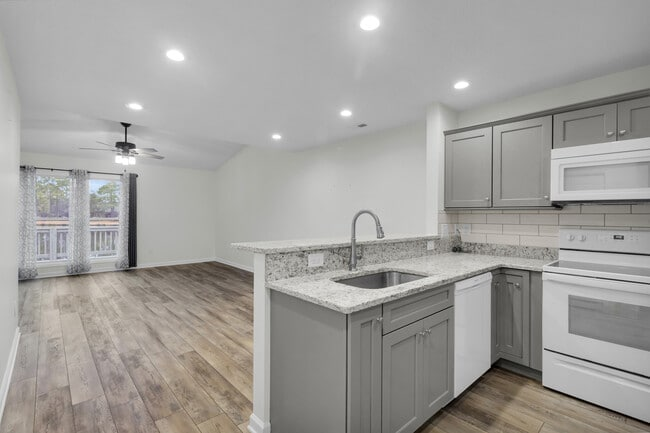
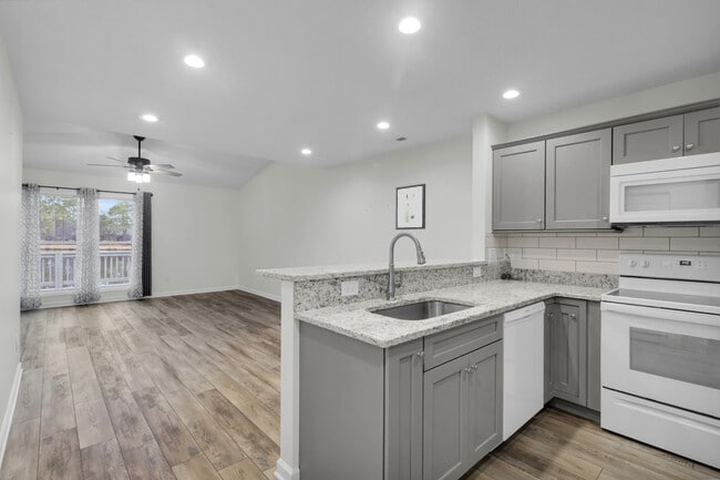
+ wall art (410, 207)
